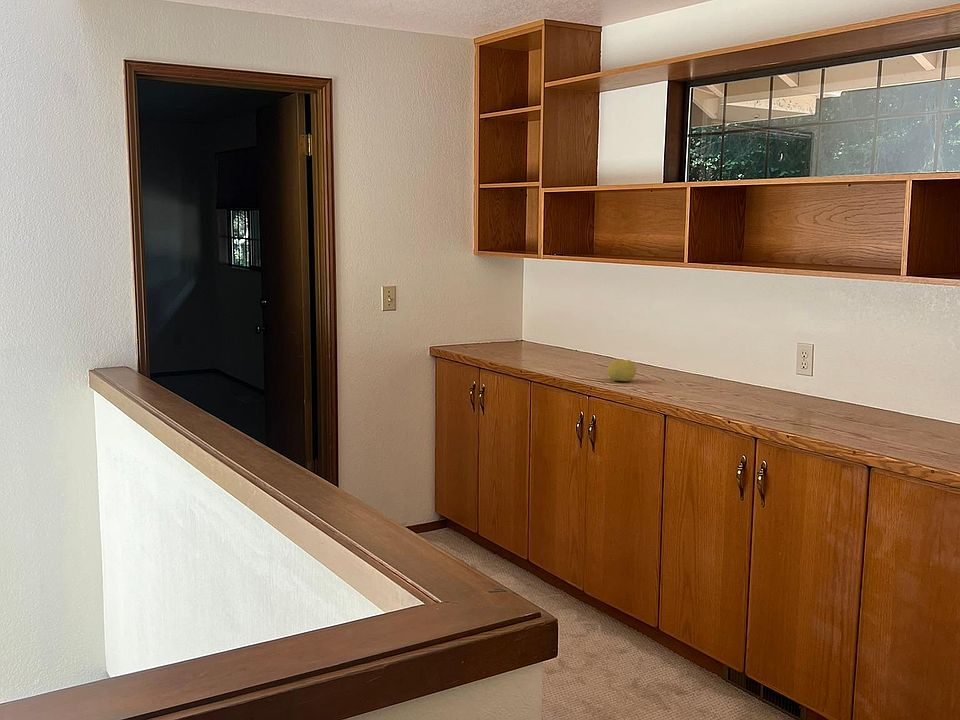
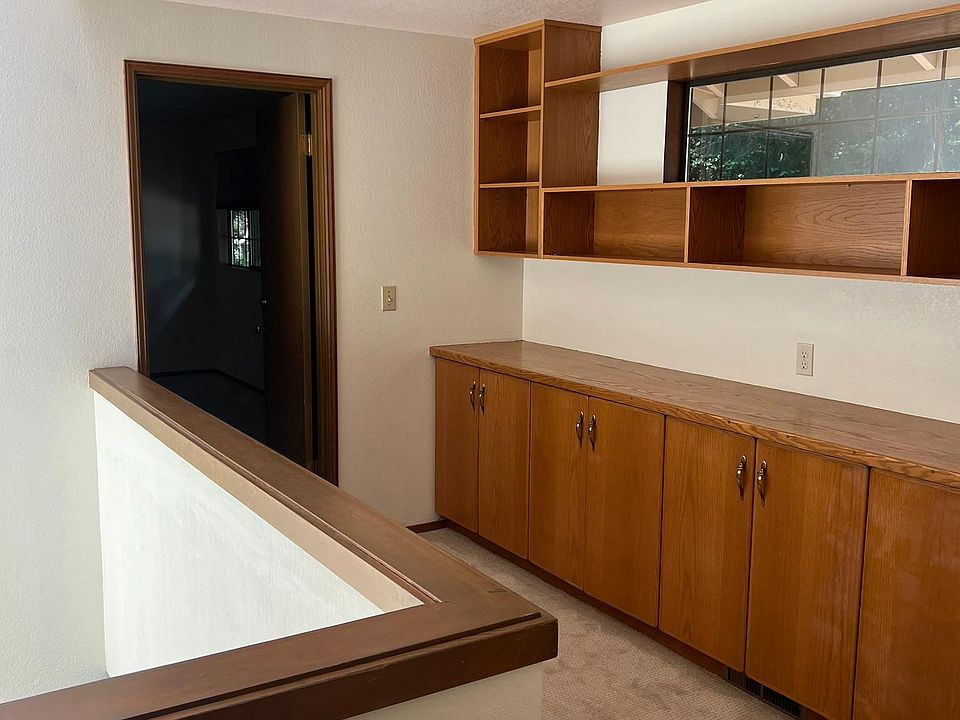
- fruit (621, 370)
